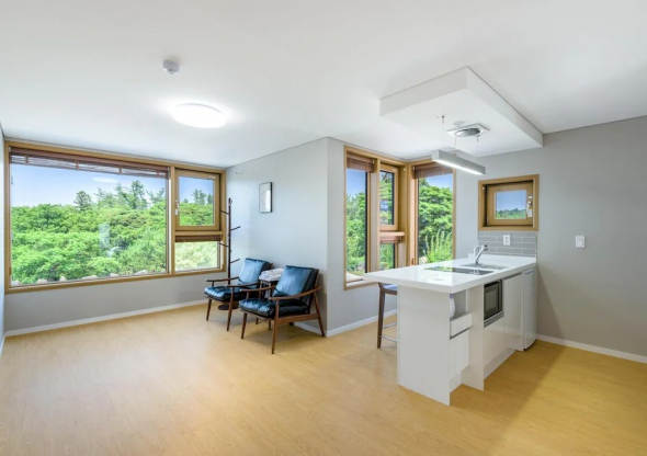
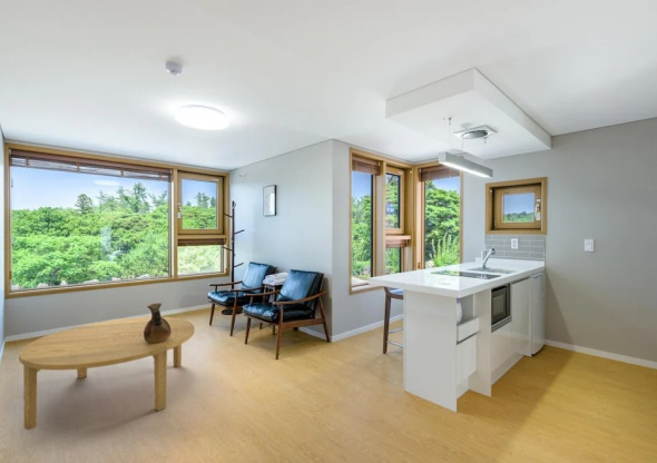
+ ceramic pitcher (157, 322)
+ dining table (117, 363)
